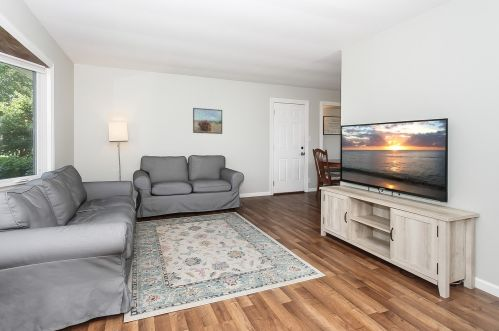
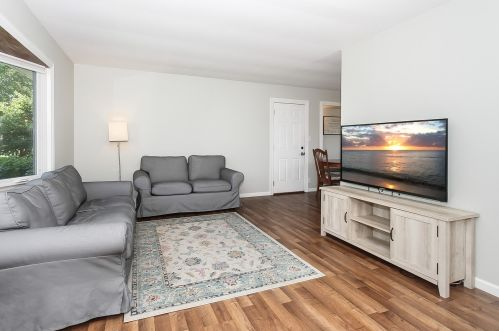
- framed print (207, 121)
